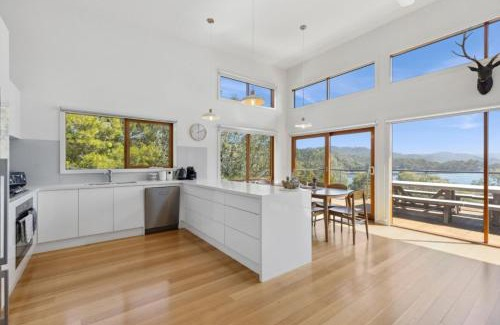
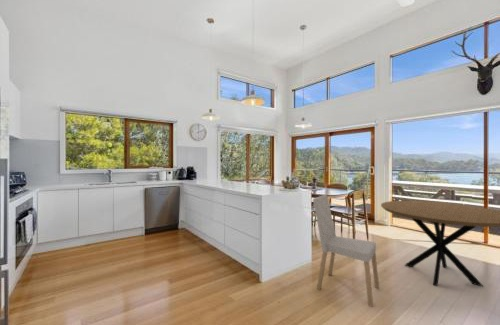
+ dining table (440, 242)
+ dining chair (347, 243)
